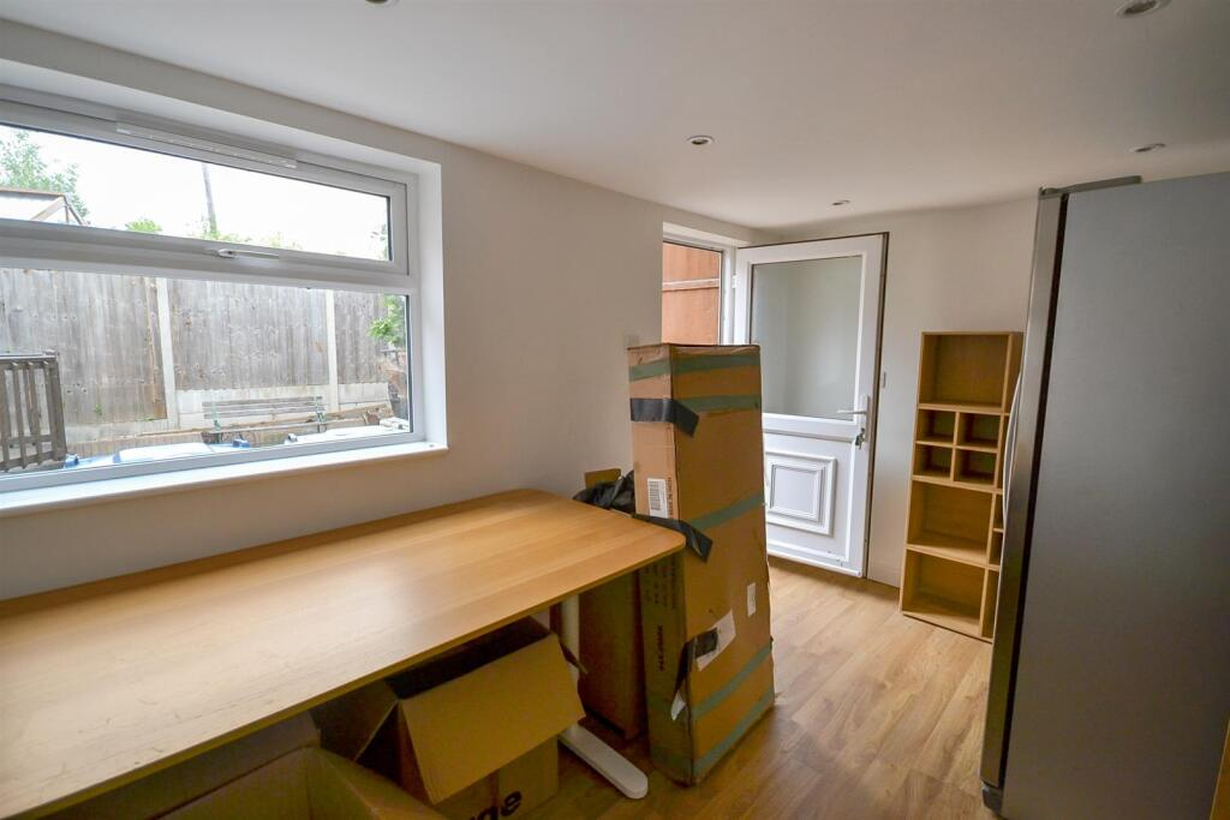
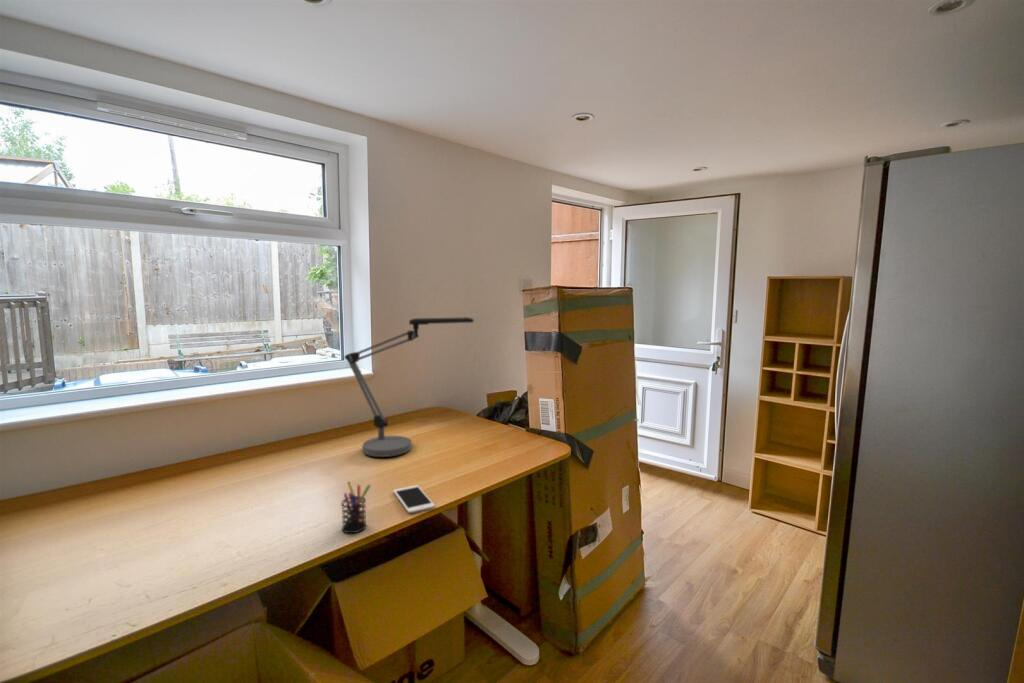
+ desk lamp (397, 345)
+ pen holder (357, 504)
+ cell phone (413, 498)
